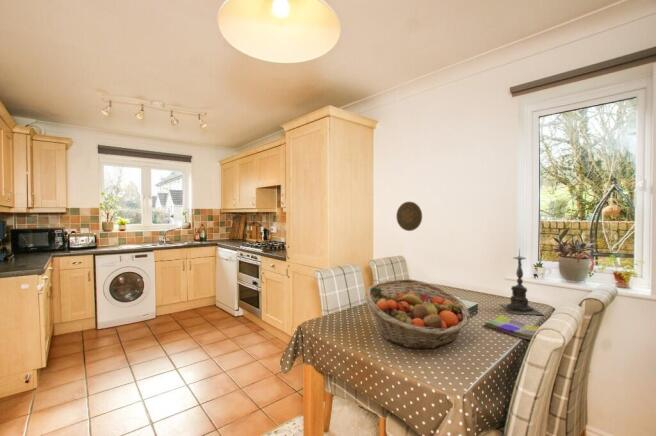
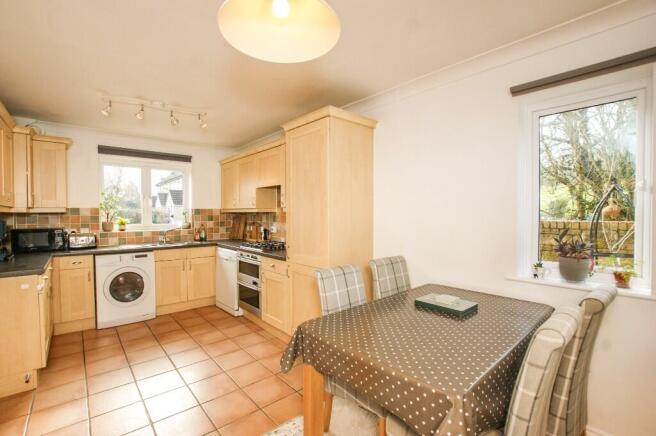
- decorative plate (408, 216)
- candle holder (520, 279)
- fruit basket (416, 310)
- dish towel (517, 327)
